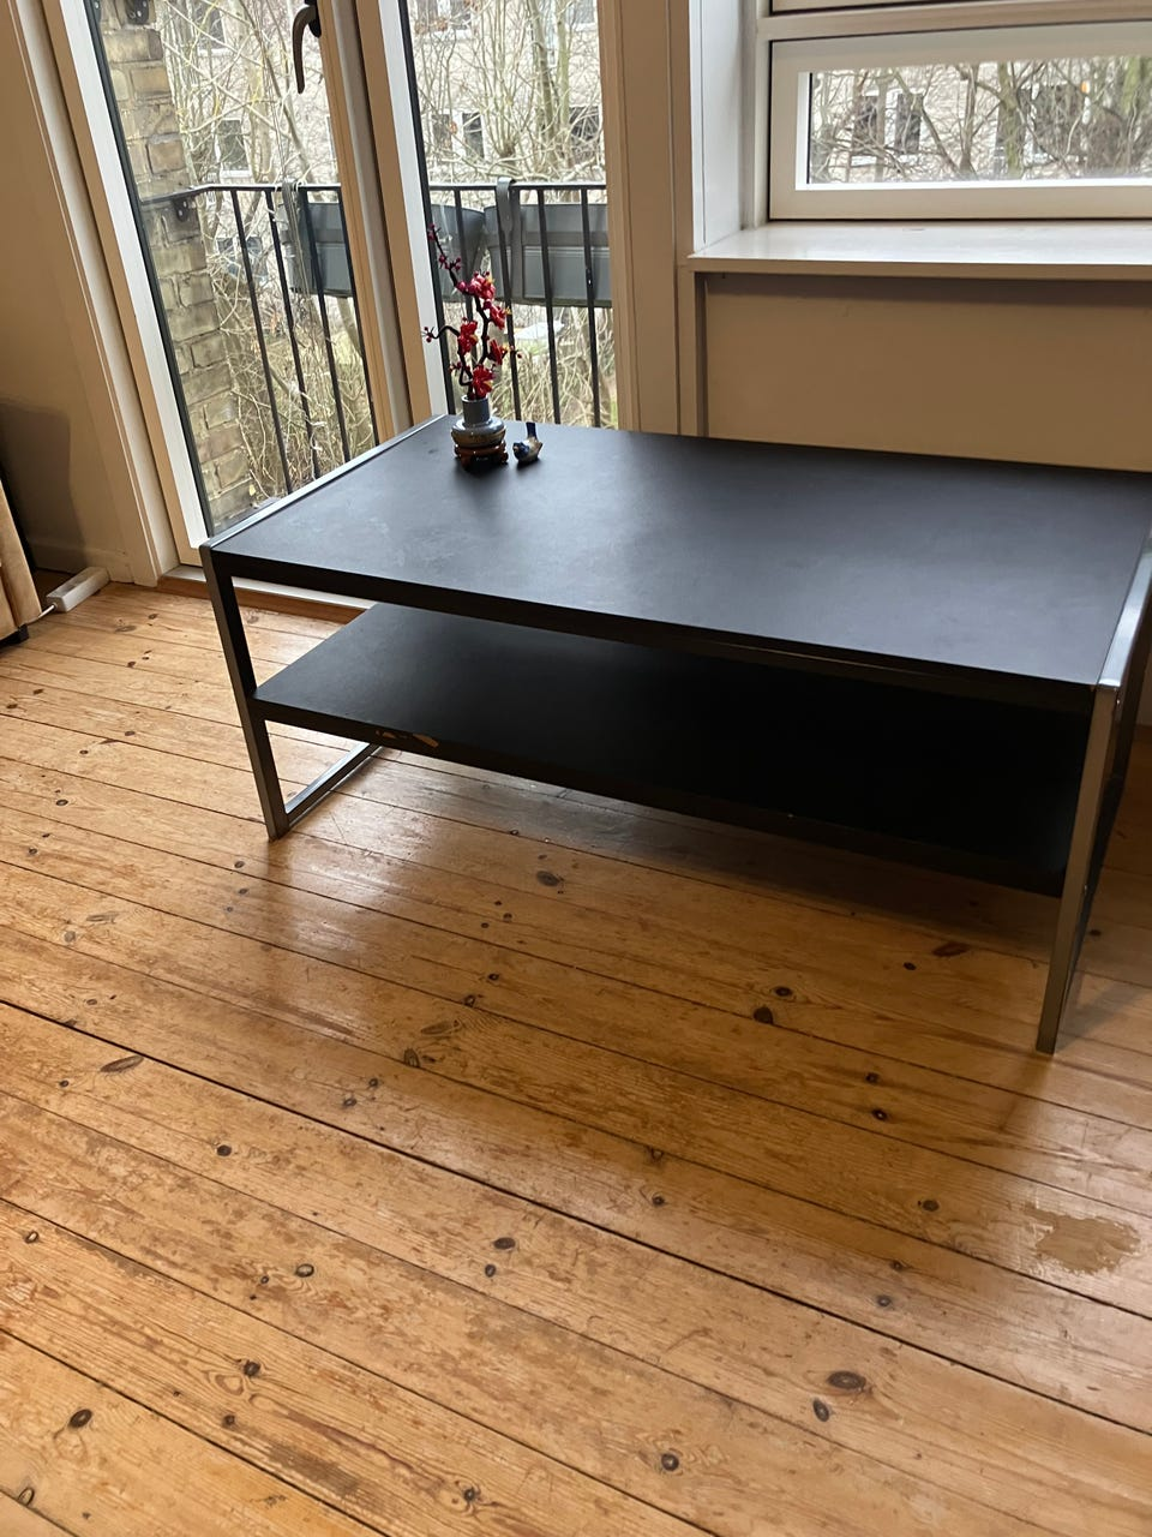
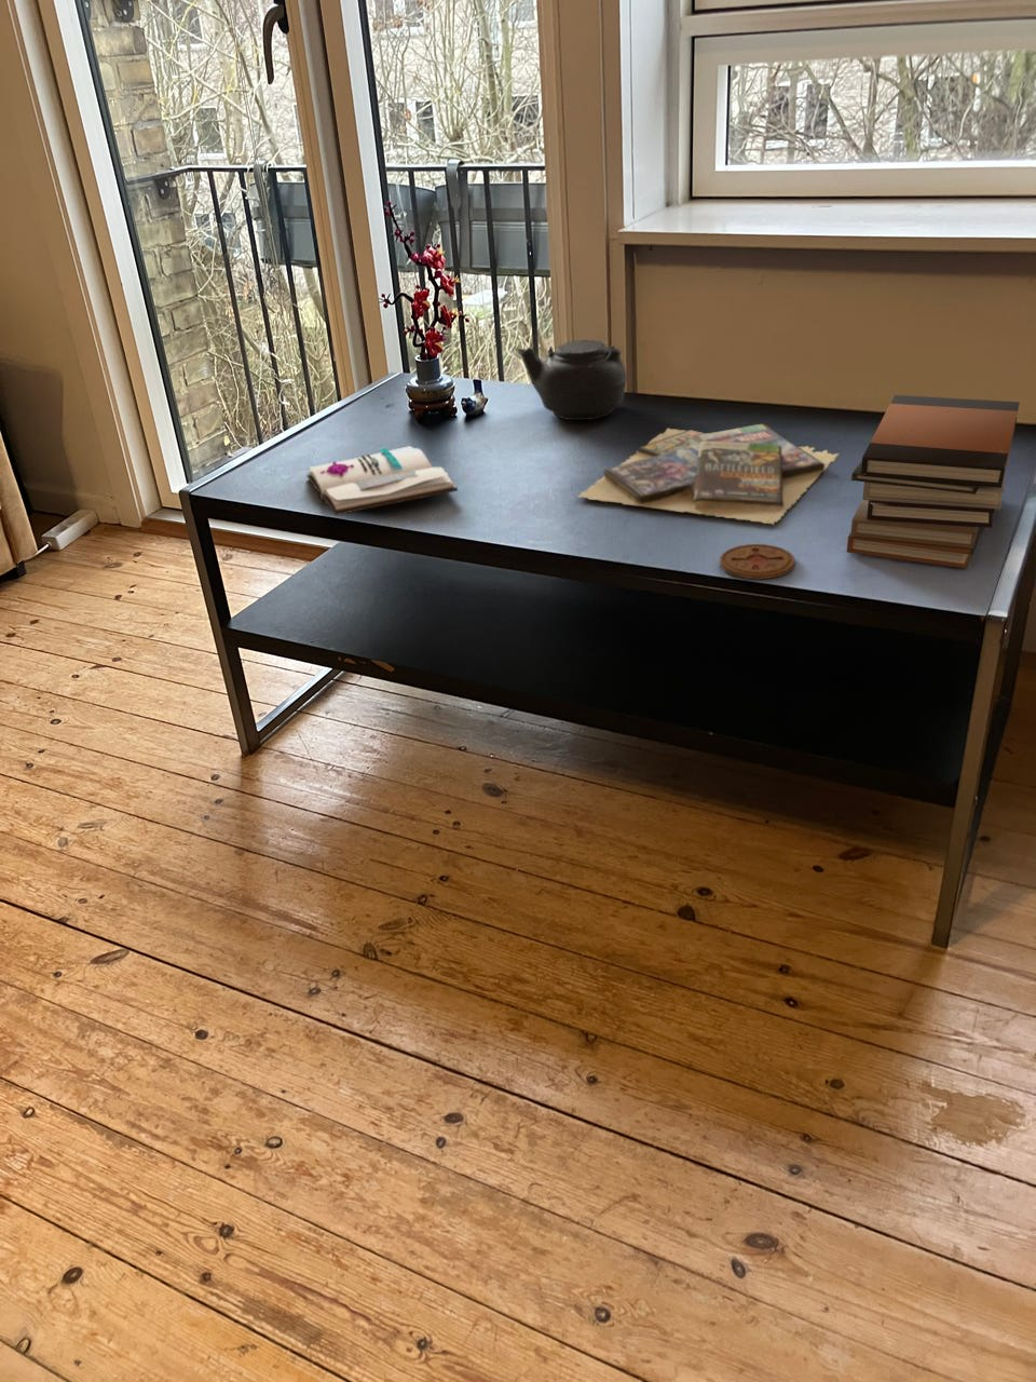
+ video game cases (714, 458)
+ book stack (935, 477)
+ coaster (756, 560)
+ book (378, 477)
+ teapot (572, 378)
